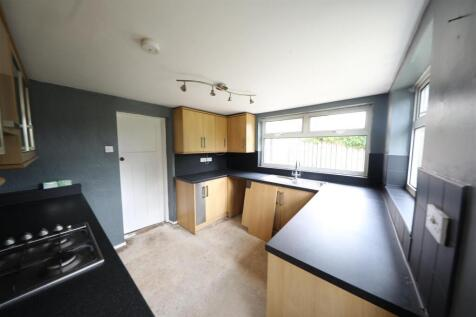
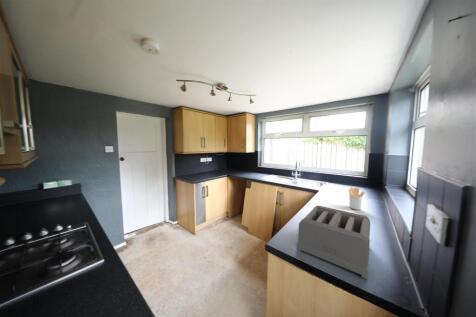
+ utensil holder (355, 197)
+ toaster (335, 231)
